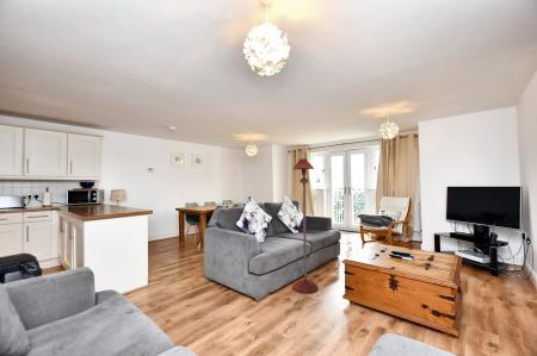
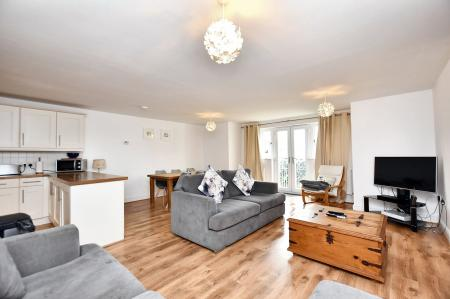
- floor lamp (304, 223)
